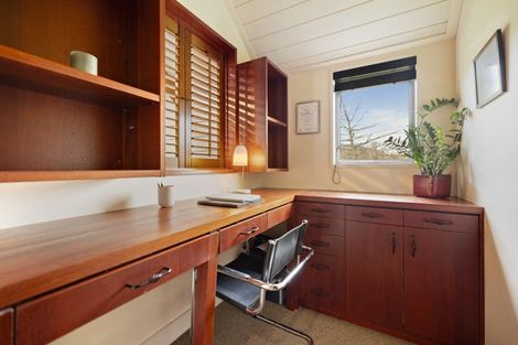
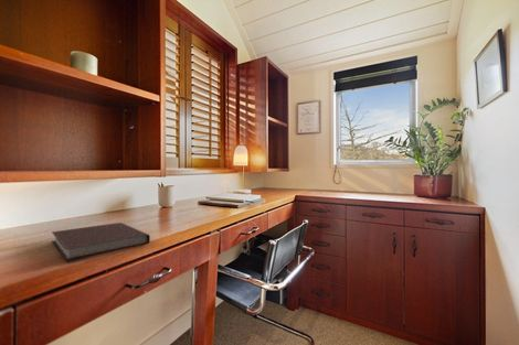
+ notebook (99, 237)
